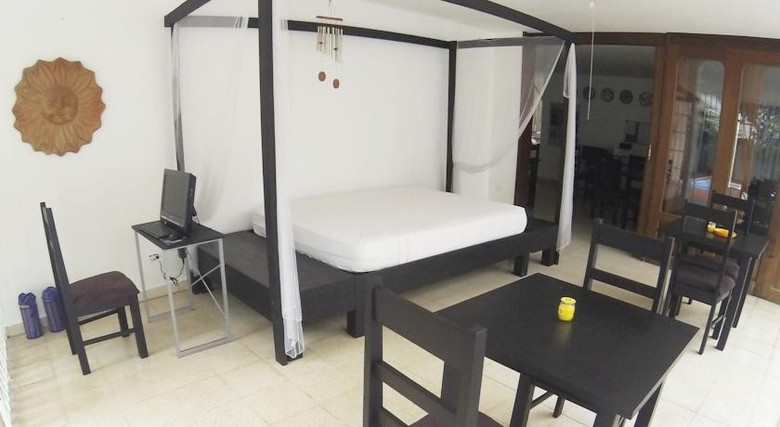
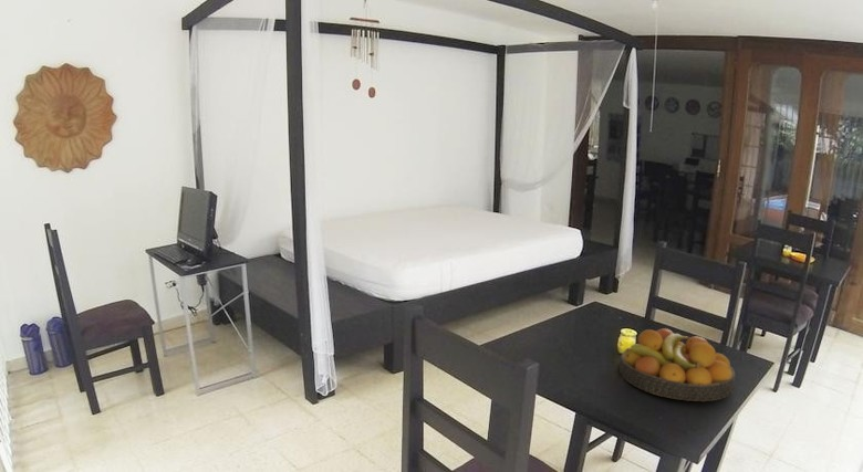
+ fruit bowl (676, 356)
